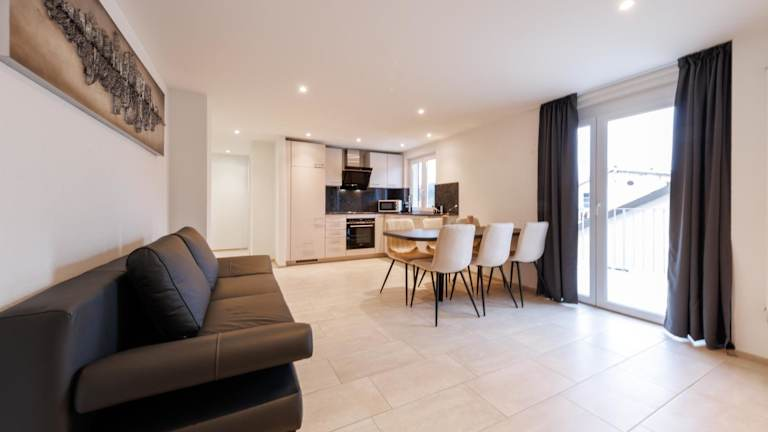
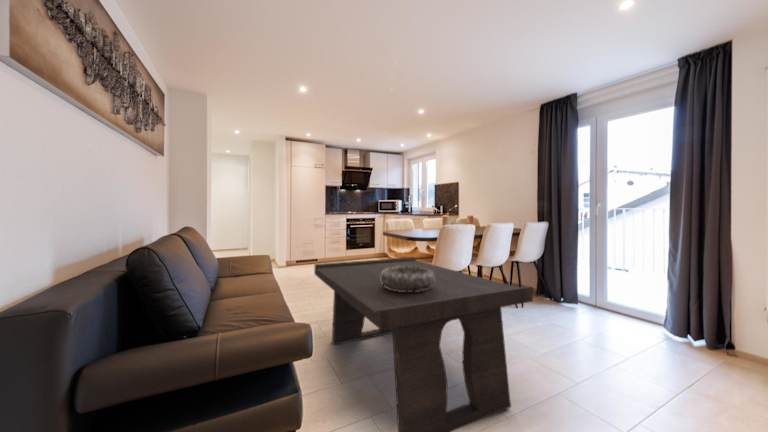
+ decorative bowl (407, 278)
+ coffee table (403, 320)
